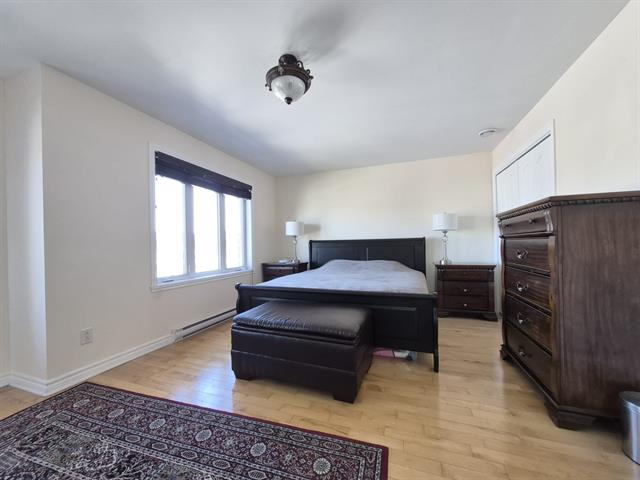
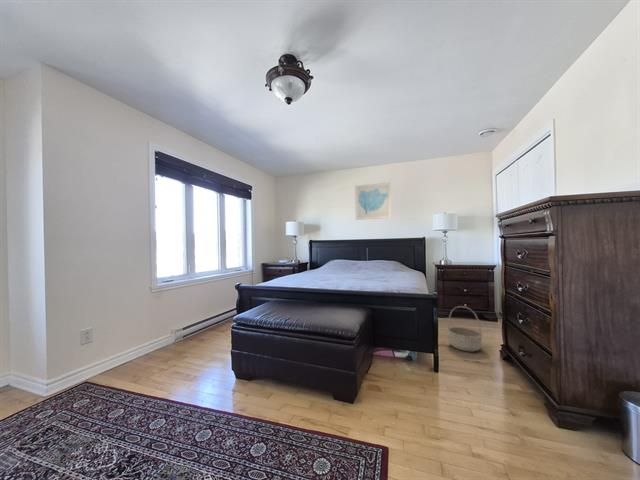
+ wall art (372, 201)
+ basket (463, 327)
